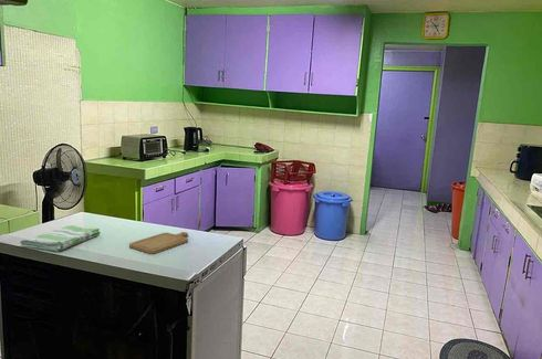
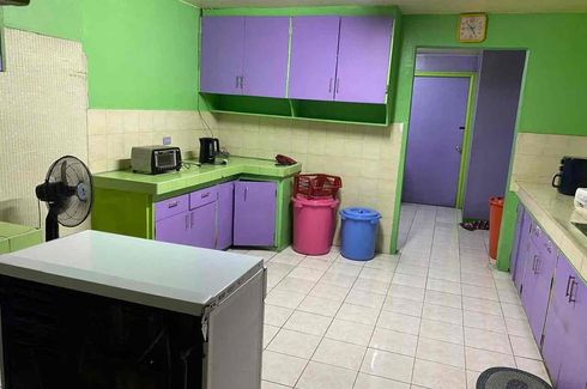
- chopping board (164, 241)
- dish towel (62, 235)
